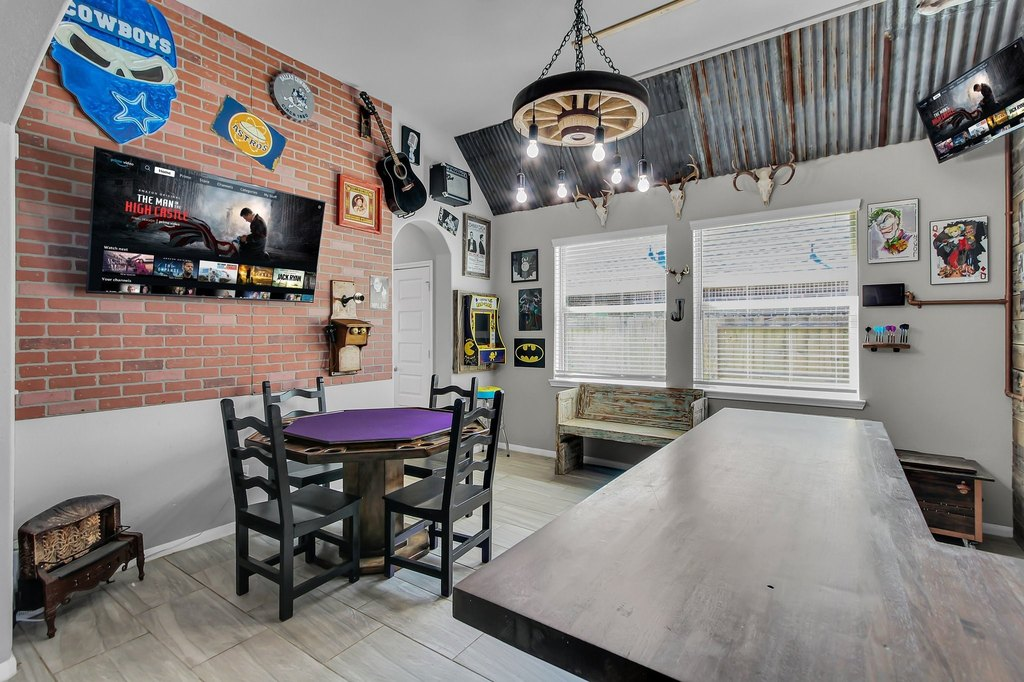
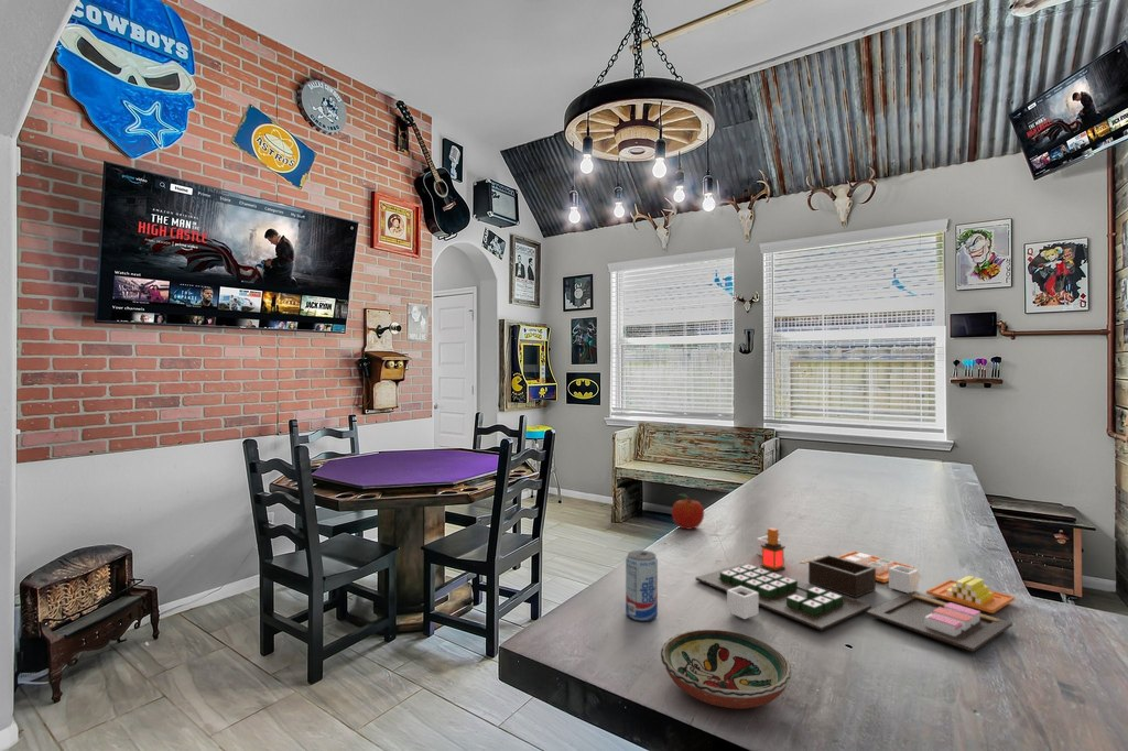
+ beverage can (641, 584)
+ fruit (687, 511)
+ decorative bowl (724, 673)
+ toy food set (840, 572)
